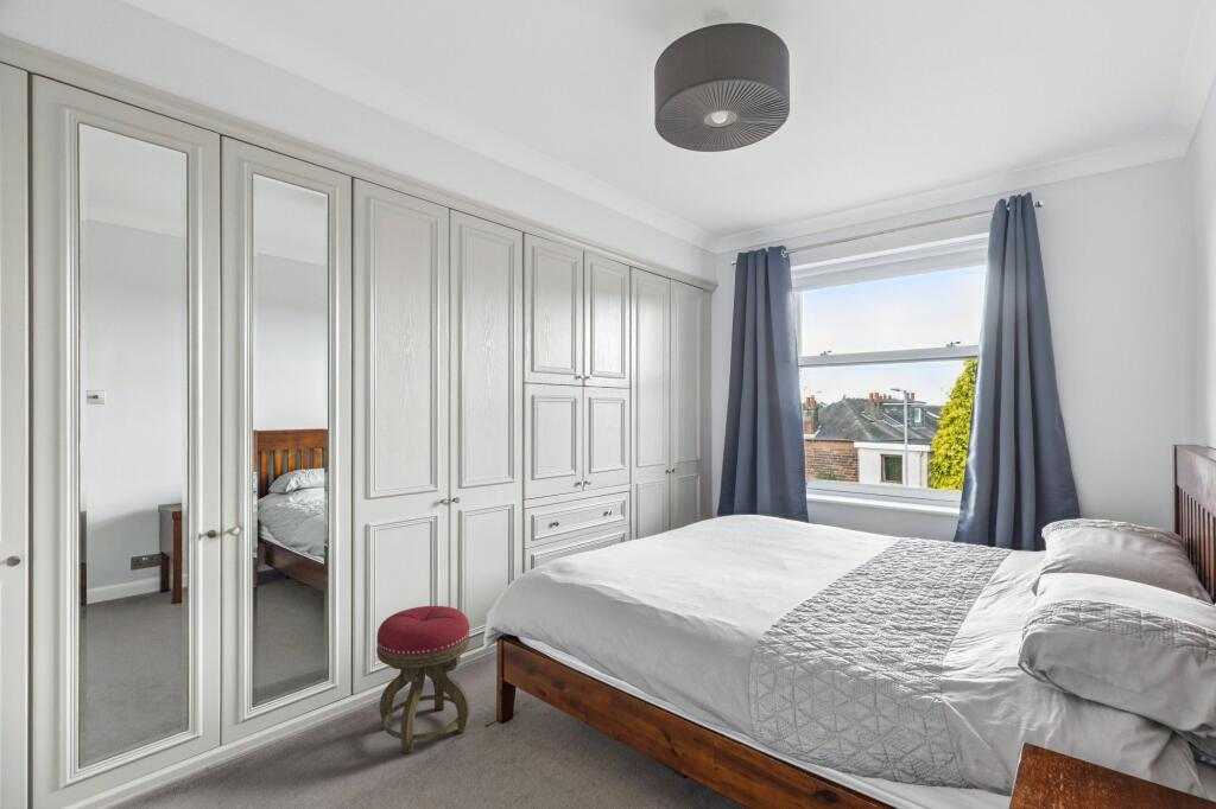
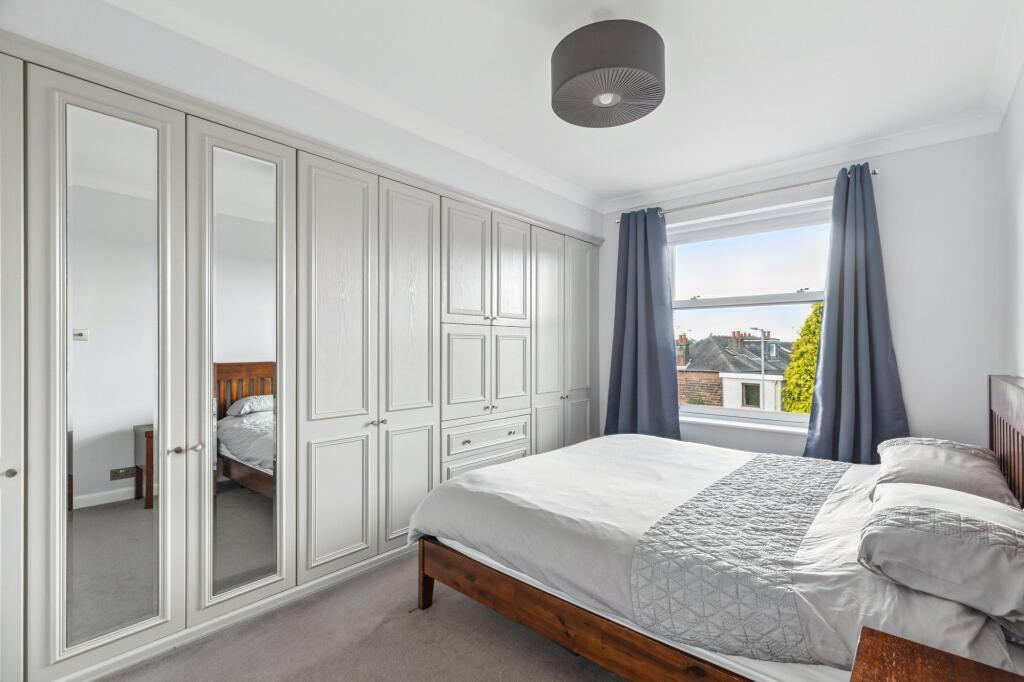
- stool (424, 671)
